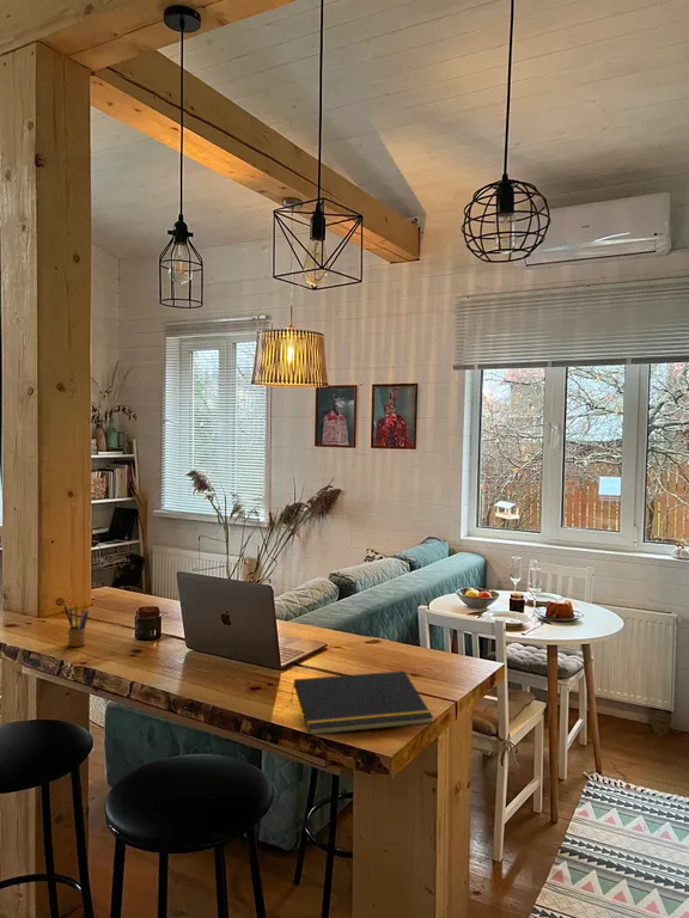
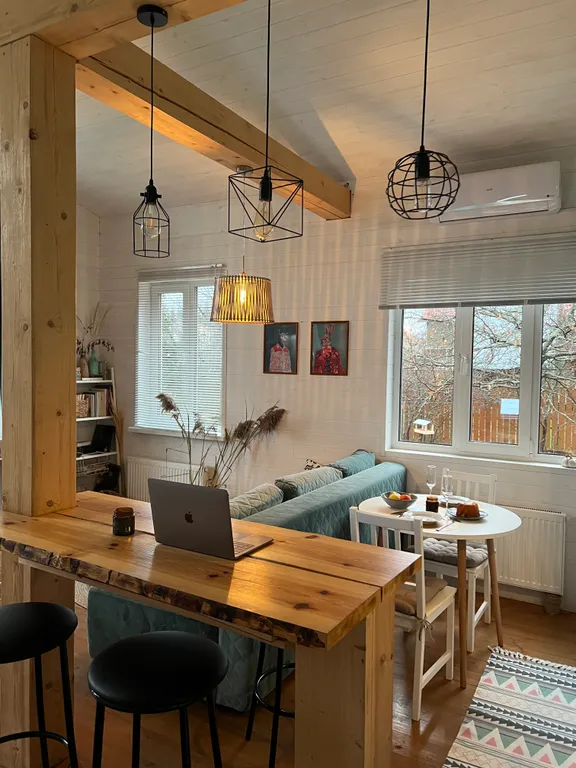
- pencil box (75, 624)
- notepad (360, 700)
